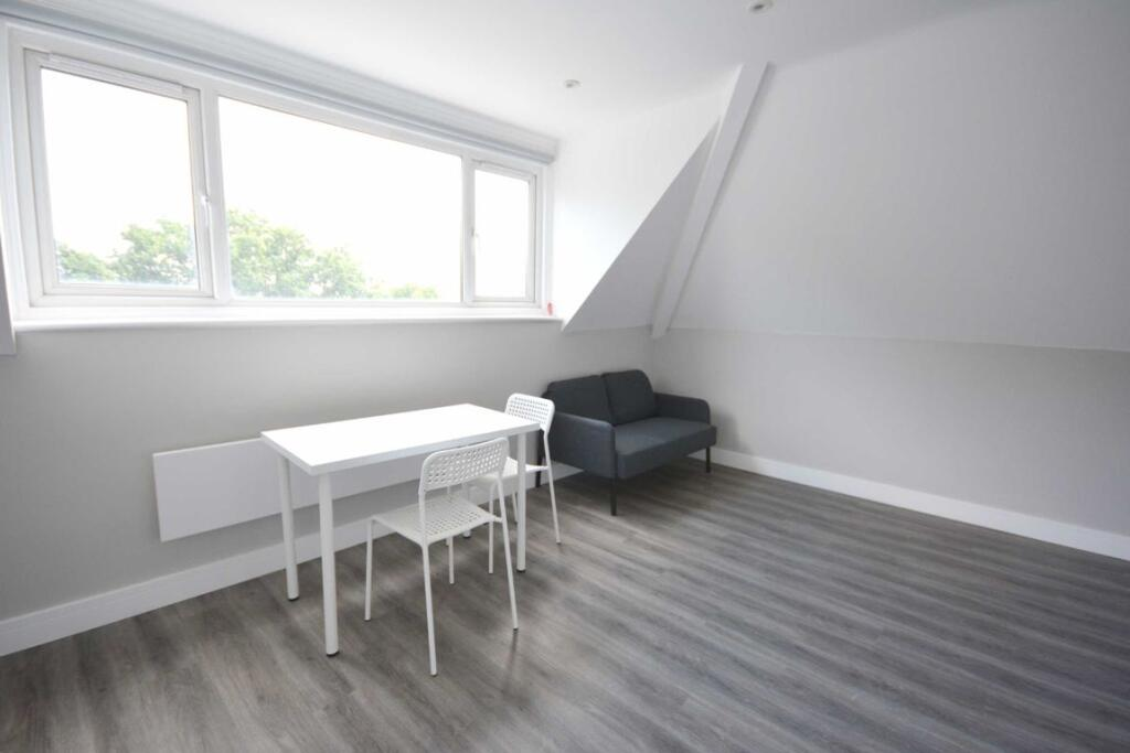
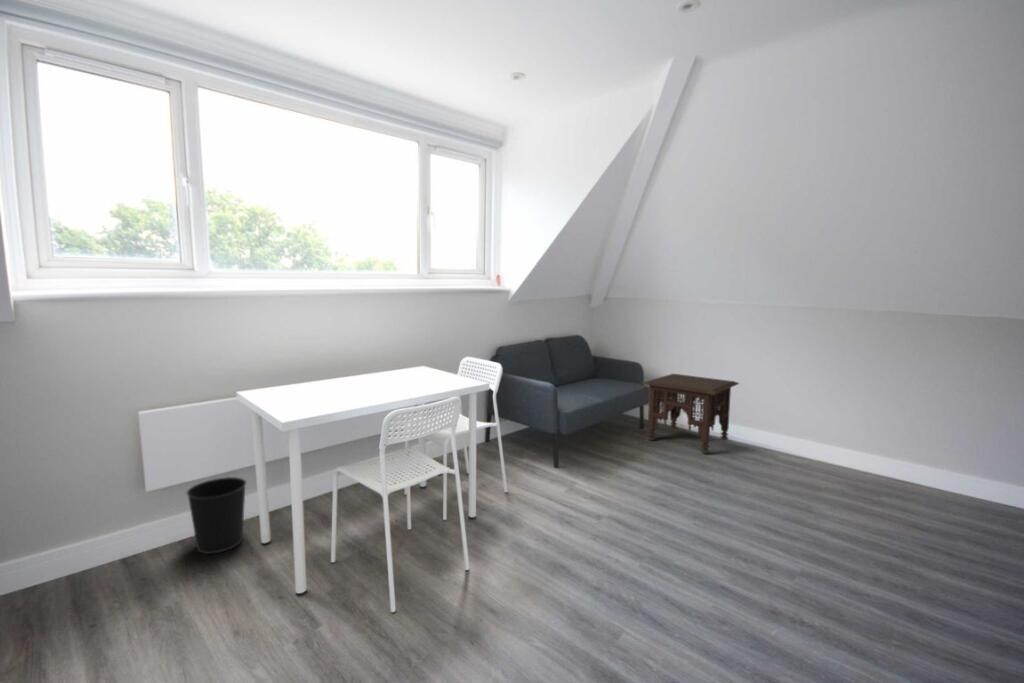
+ wastebasket (218, 515)
+ side table (689, 410)
